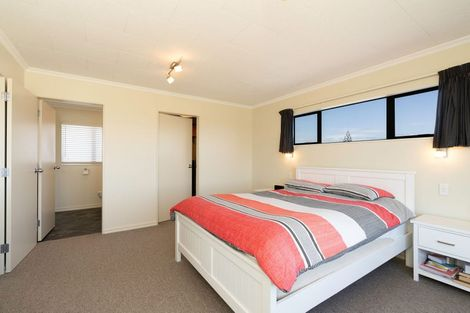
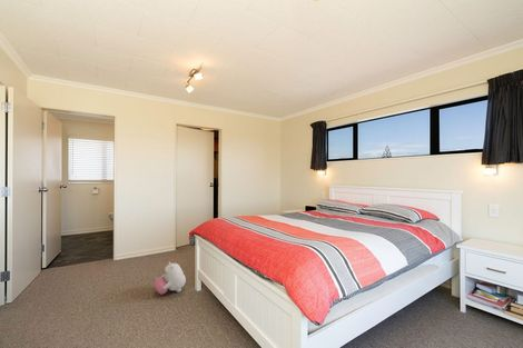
+ plush toy (170, 277)
